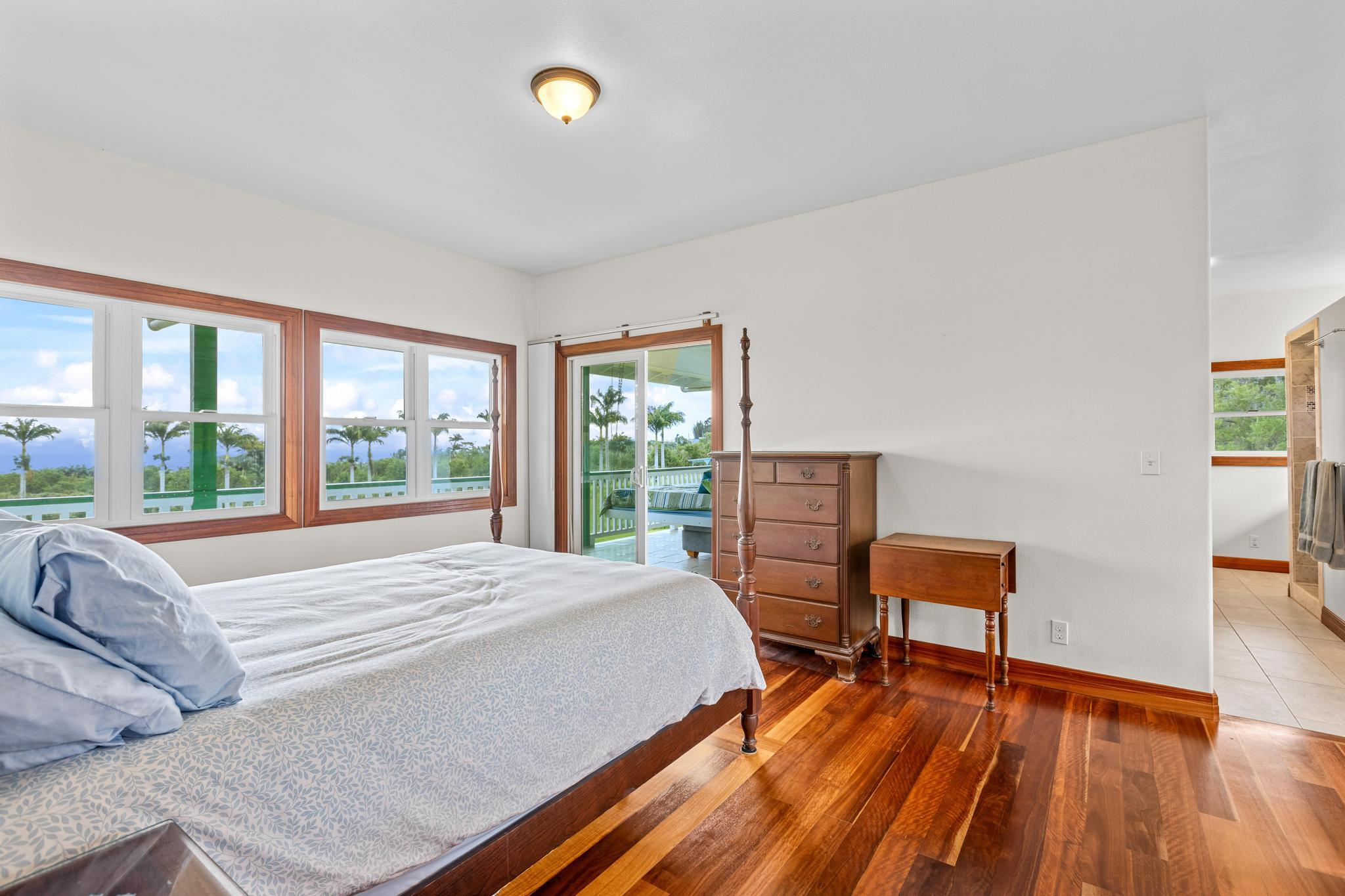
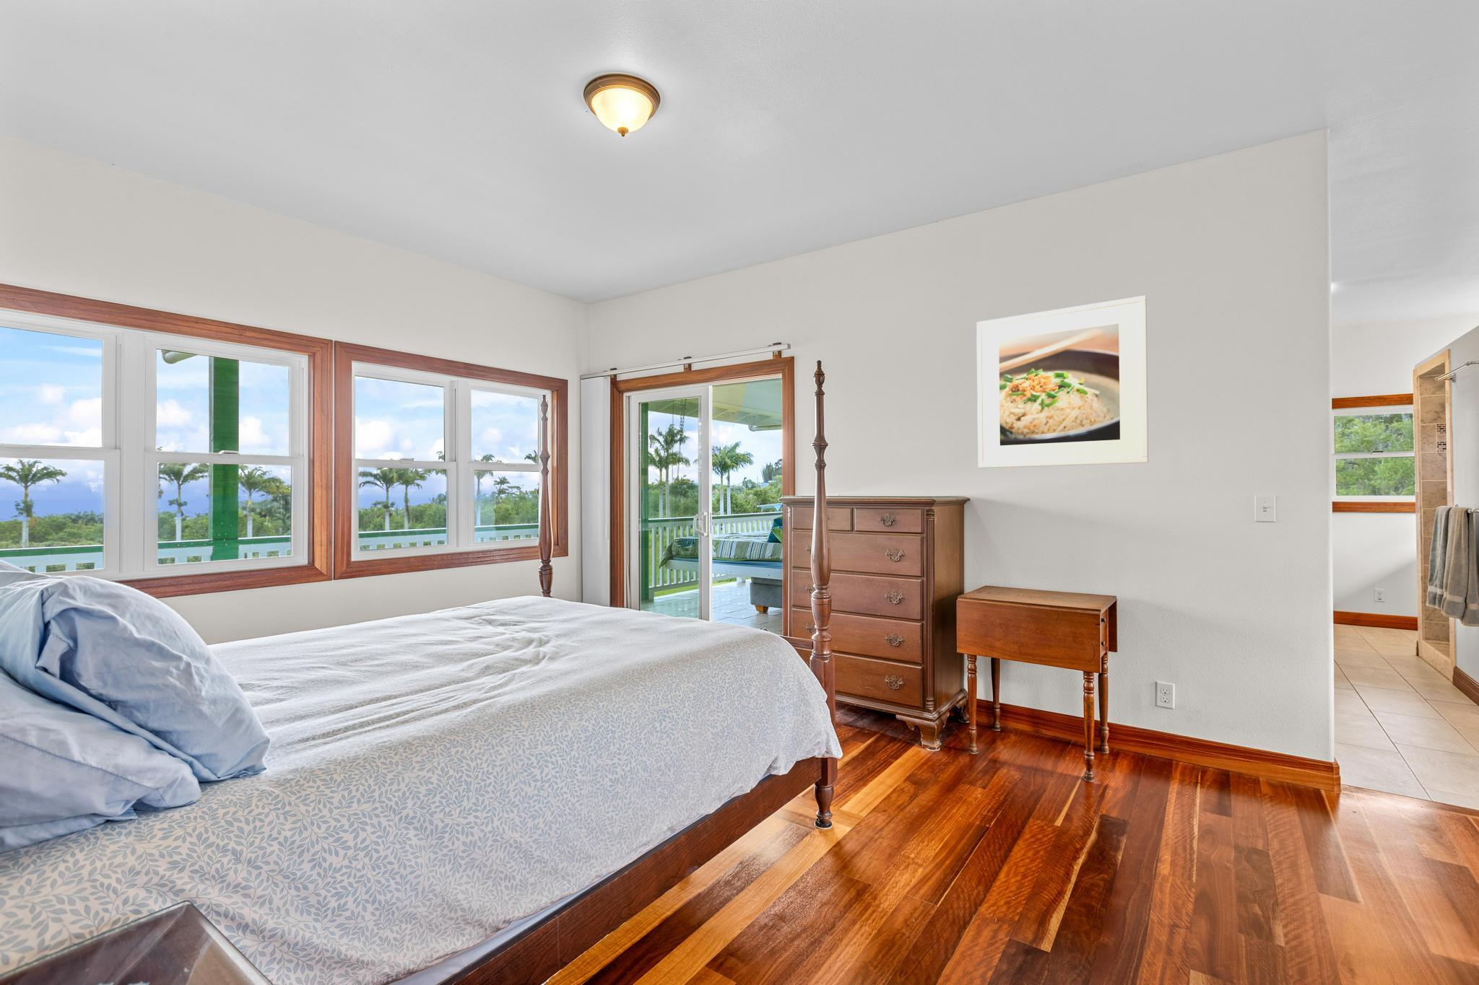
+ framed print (1057, 387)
